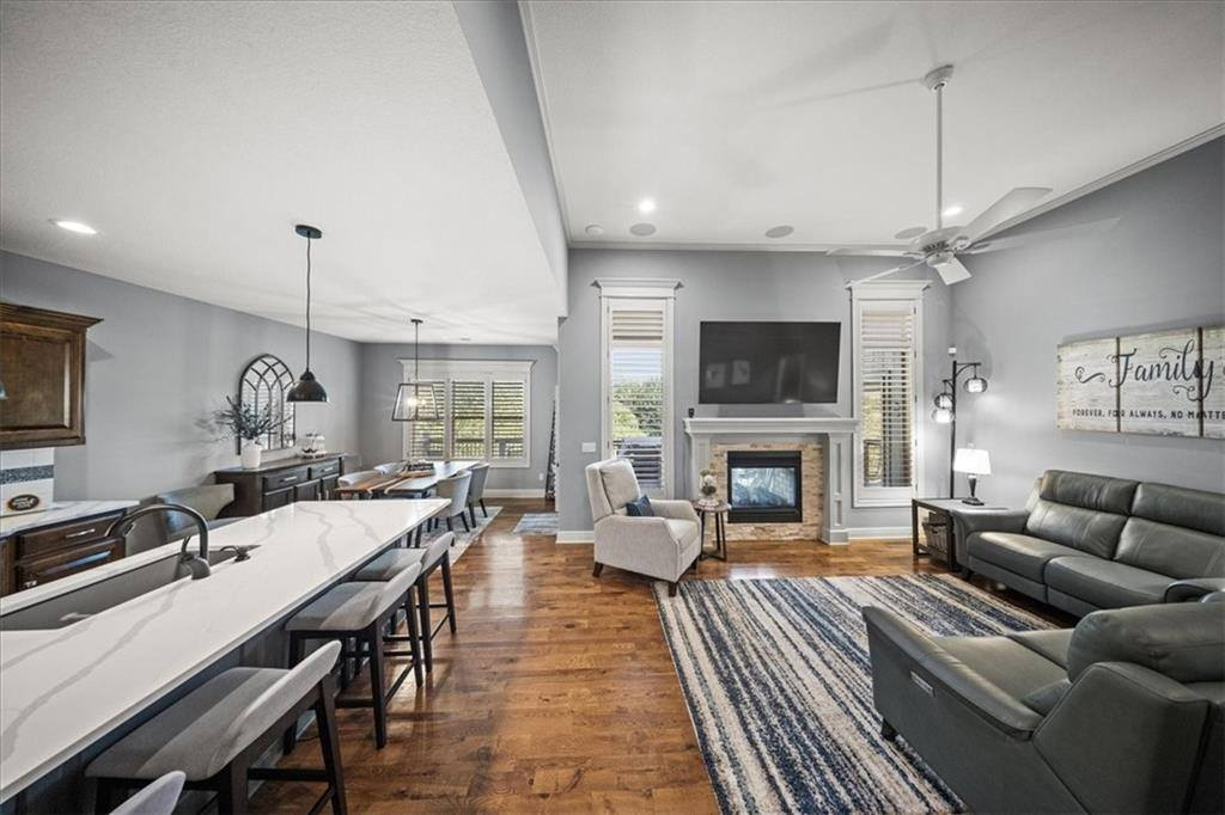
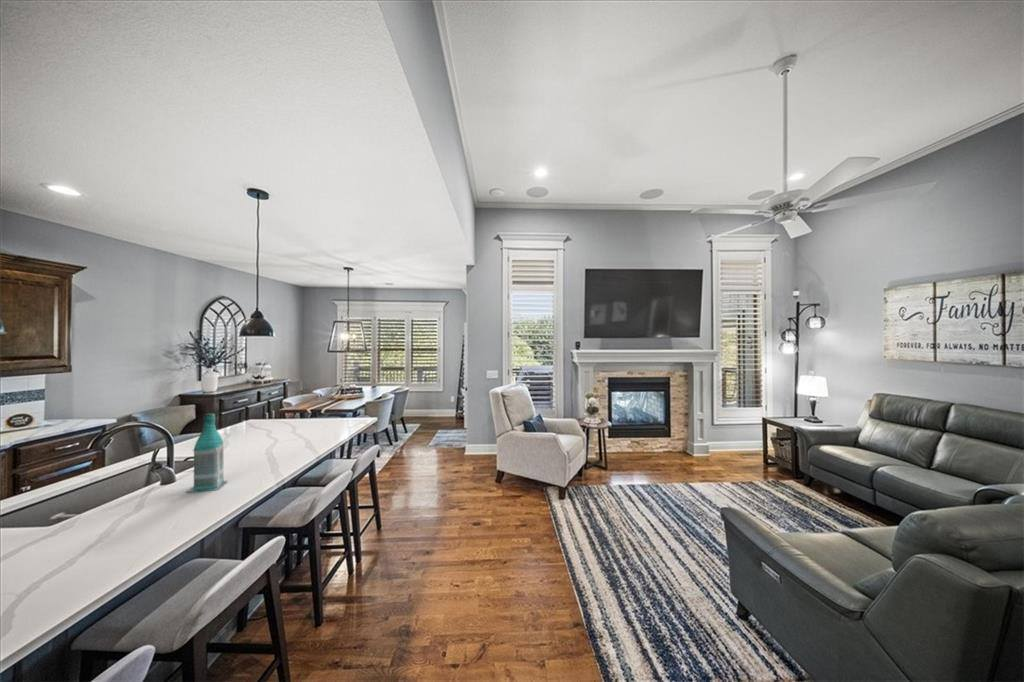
+ bottle (207, 450)
